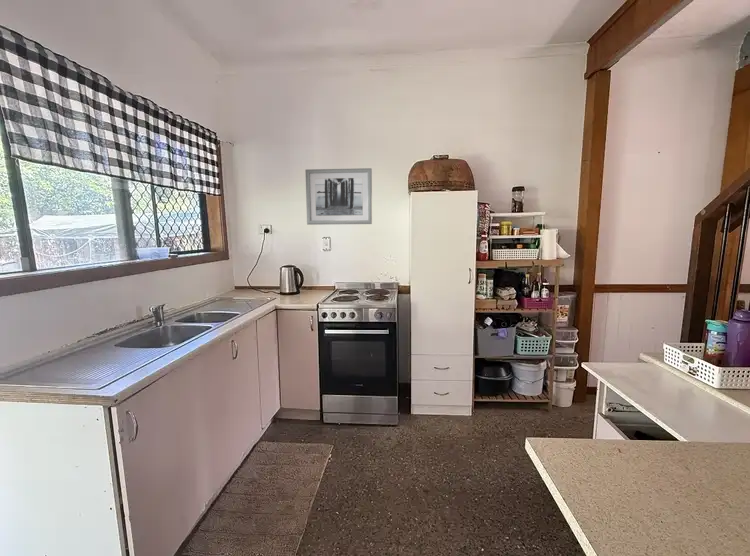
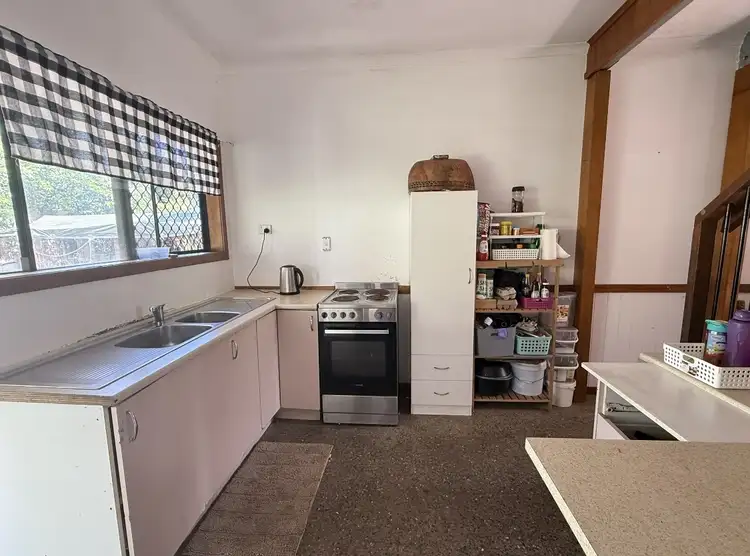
- wall art (338, 196)
